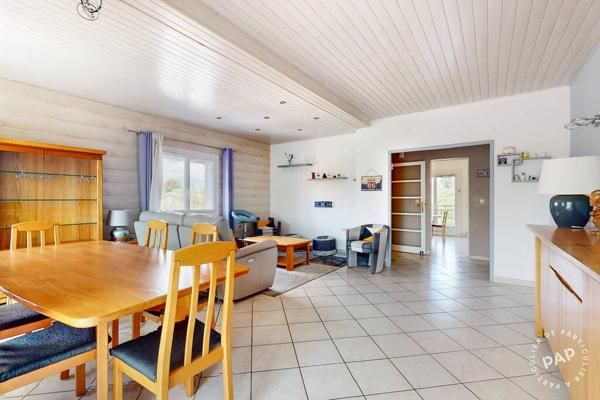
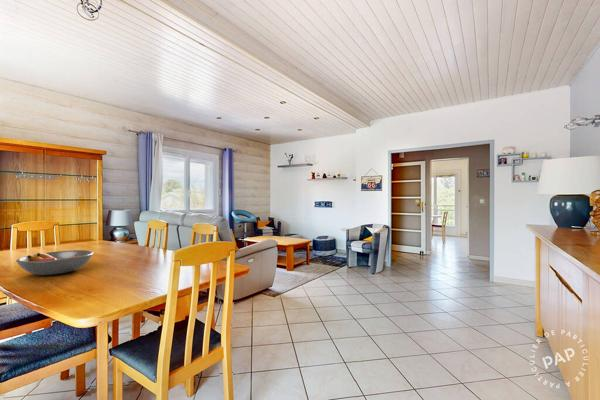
+ fruit bowl (57, 261)
